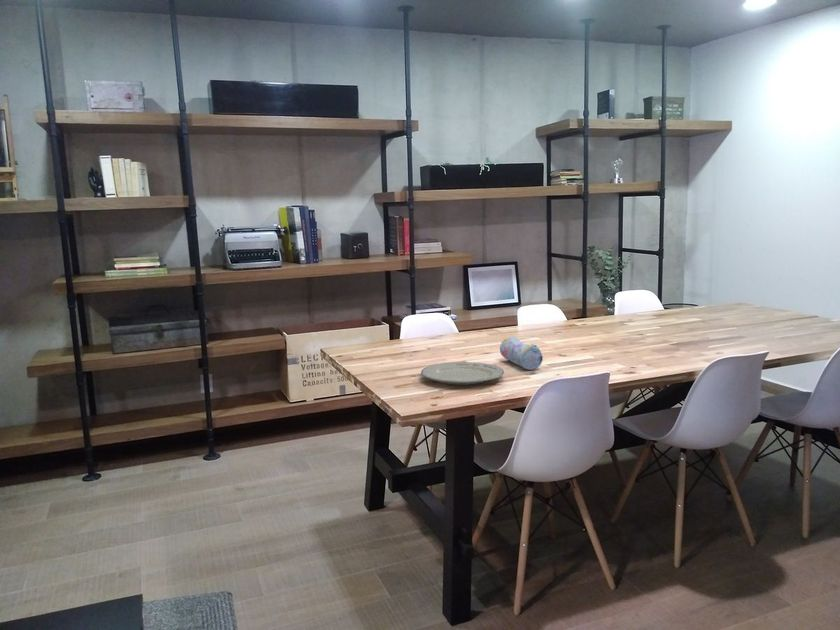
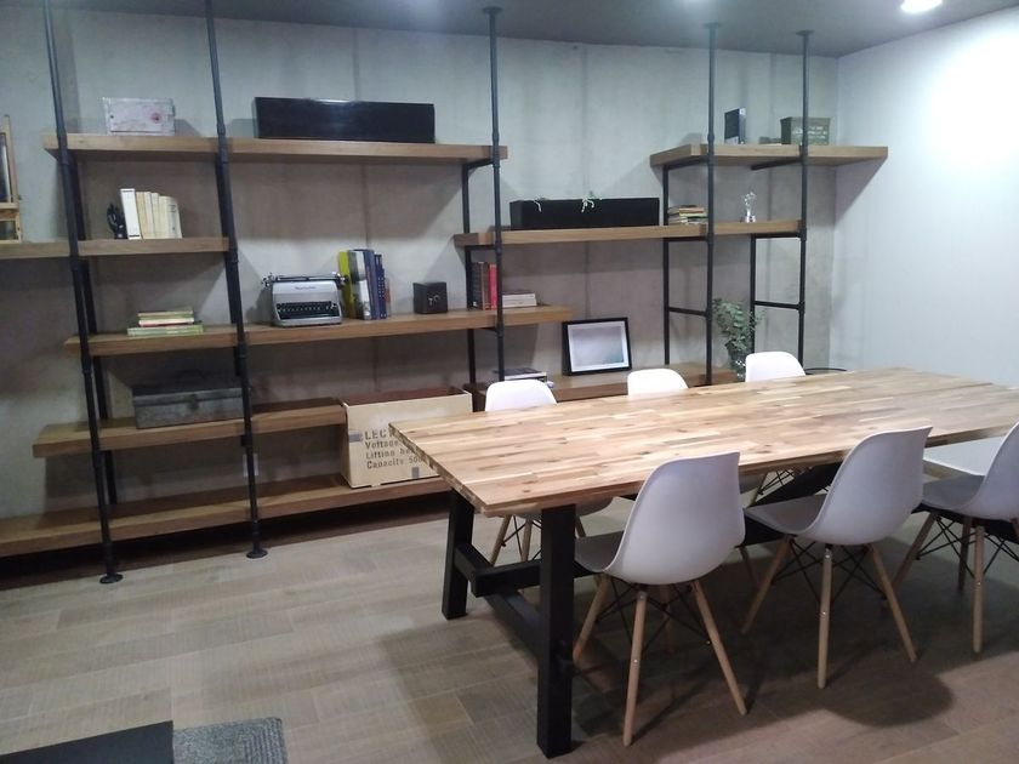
- chinaware (462, 374)
- pencil case (520, 352)
